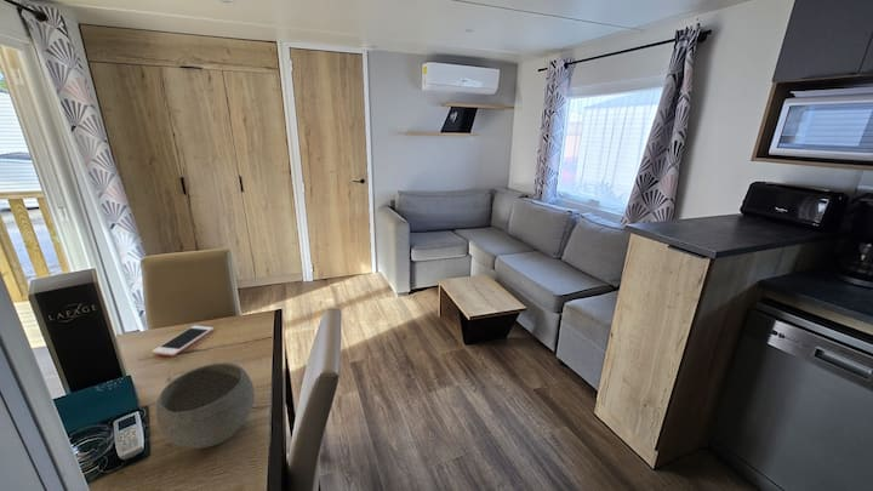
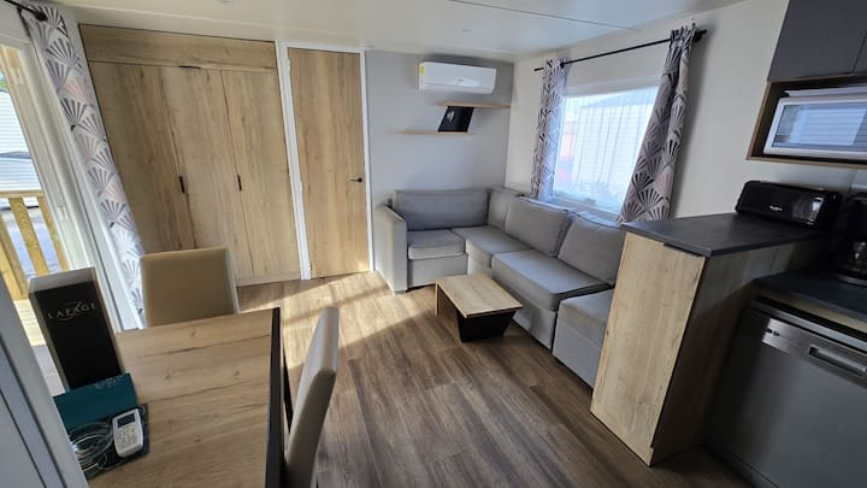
- bowl (210, 409)
- cell phone (184, 339)
